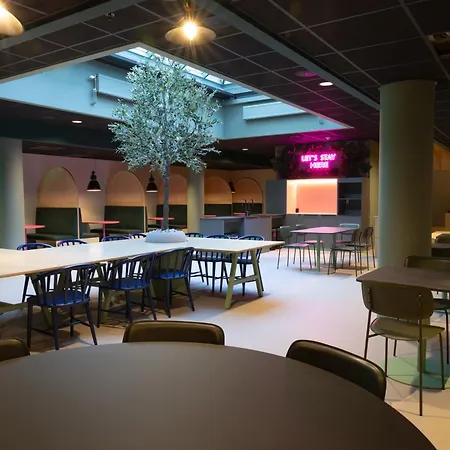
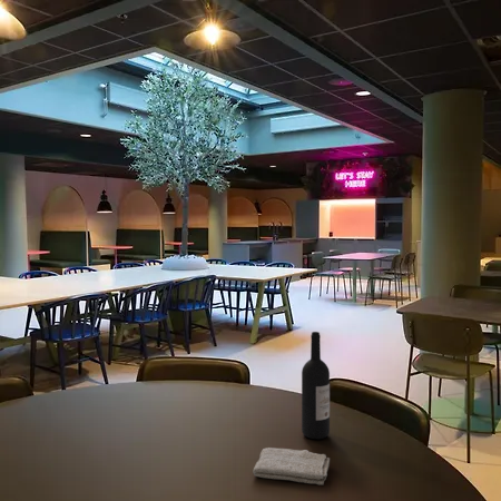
+ wine bottle (315, 383)
+ washcloth (292, 464)
